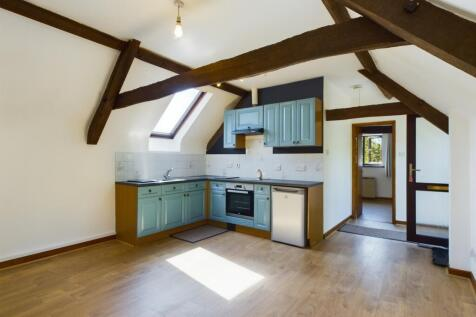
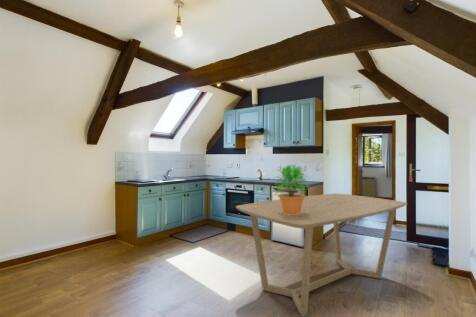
+ potted plant (291, 187)
+ dining table (335, 244)
